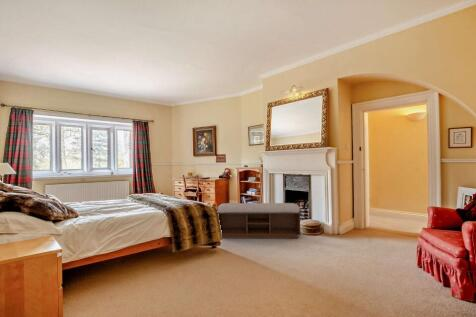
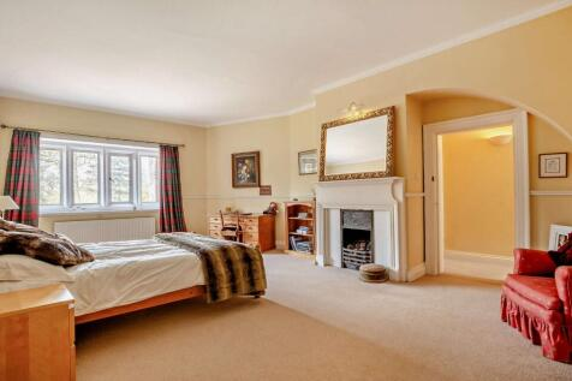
- bench (258, 219)
